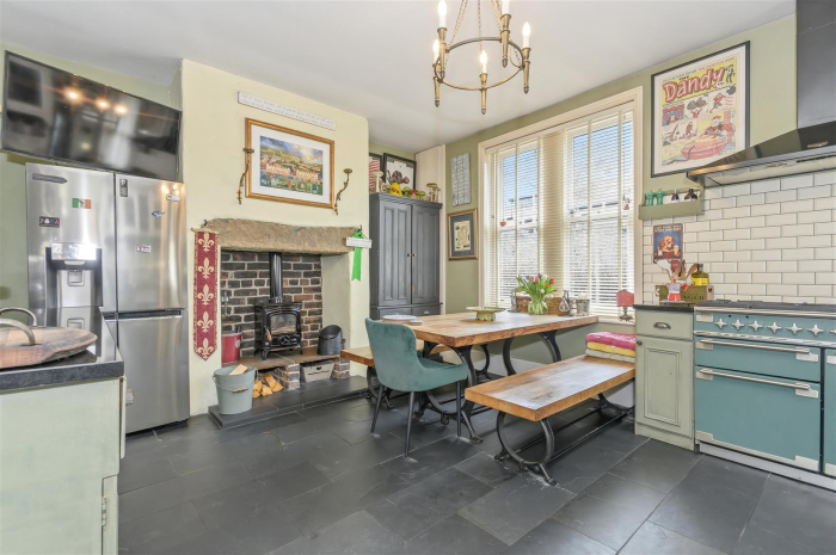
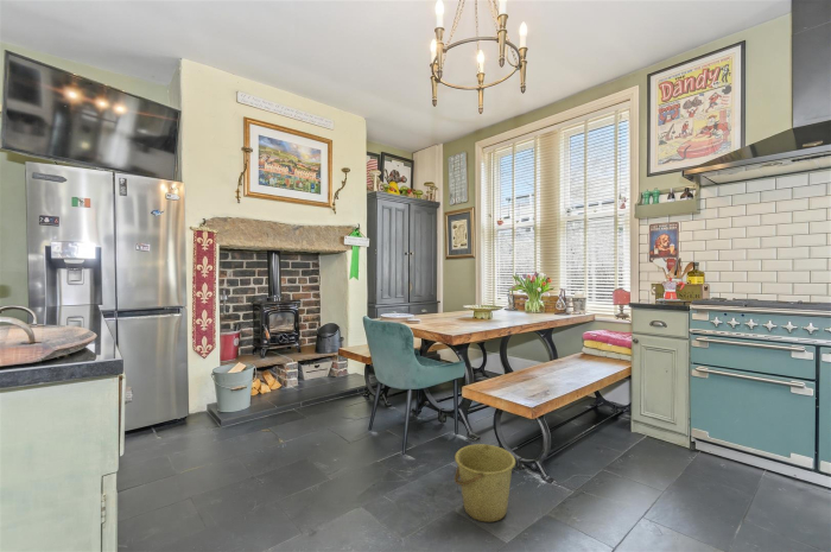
+ bucket (484, 483)
